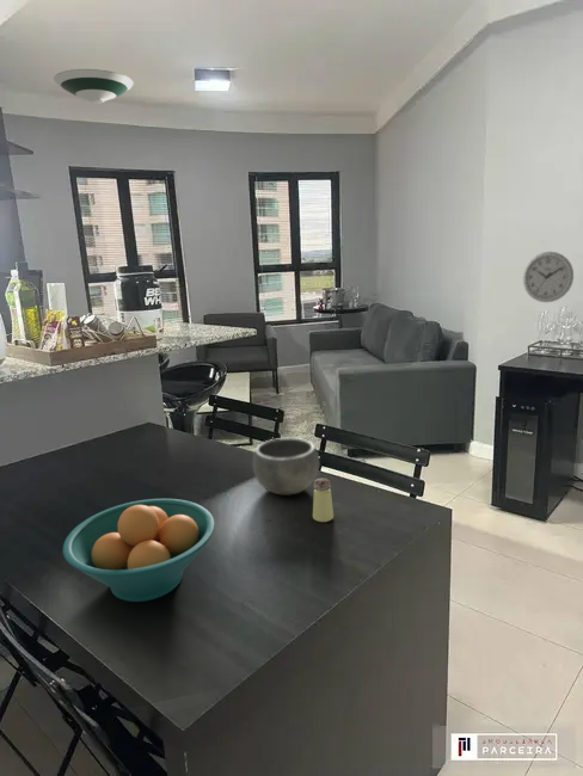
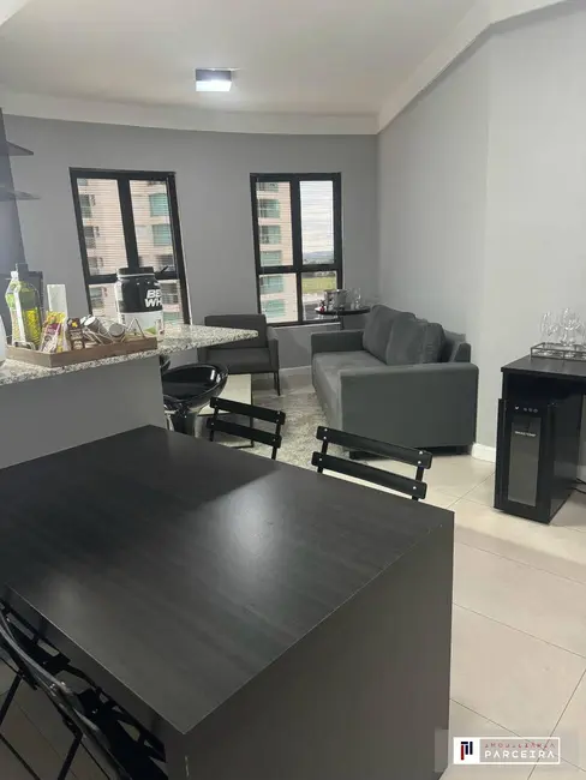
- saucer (94, 91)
- bowl (286, 468)
- saltshaker (323, 499)
- fruit bowl (142, 544)
- wall clock (546, 277)
